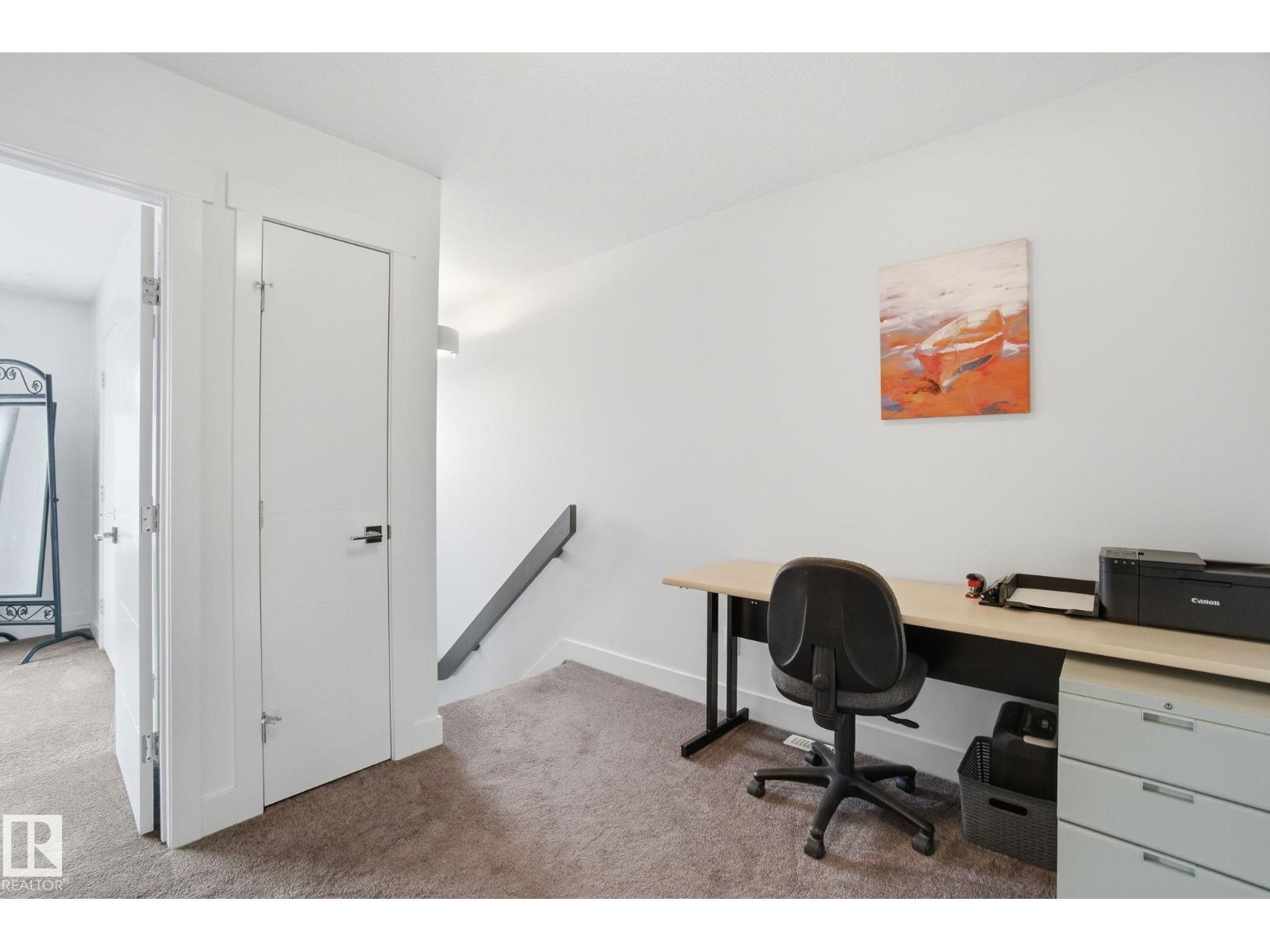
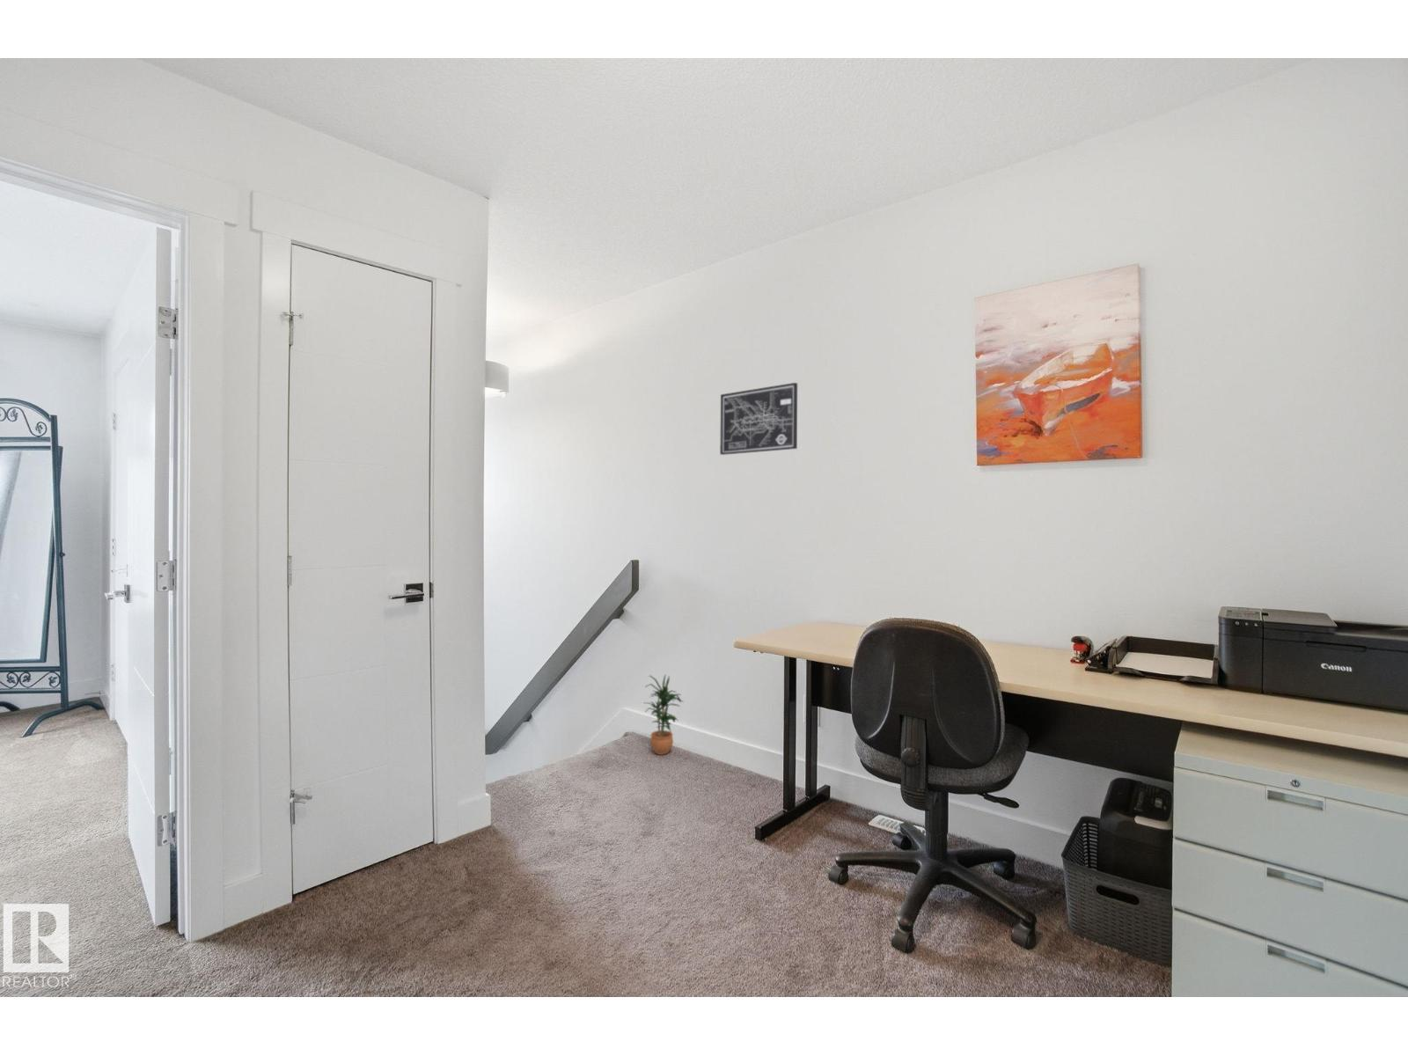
+ potted plant (665, 713)
+ wall art (757, 419)
